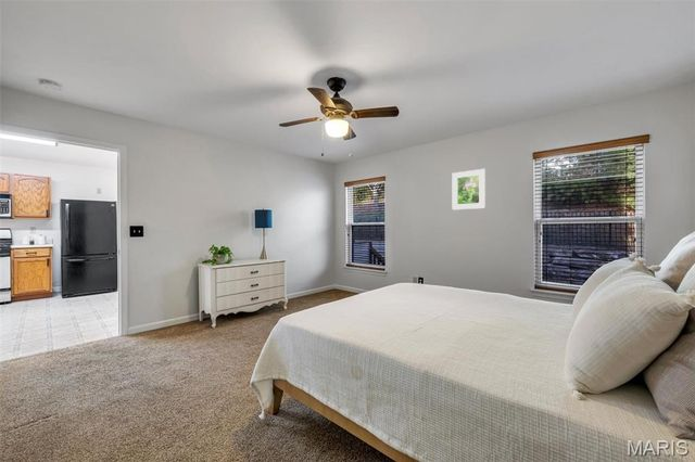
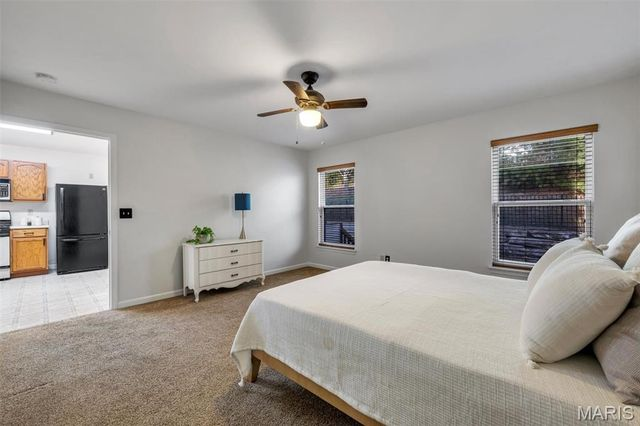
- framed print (468, 190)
